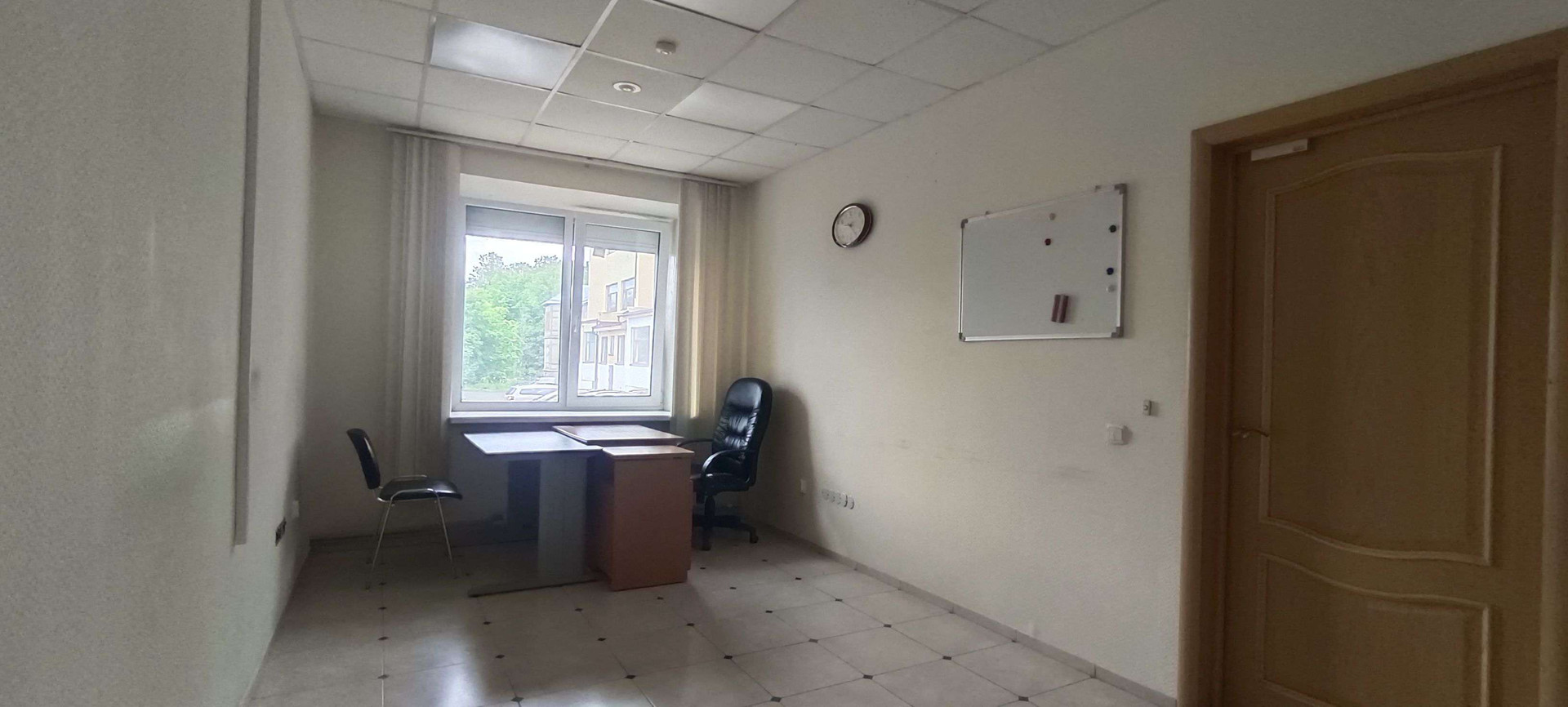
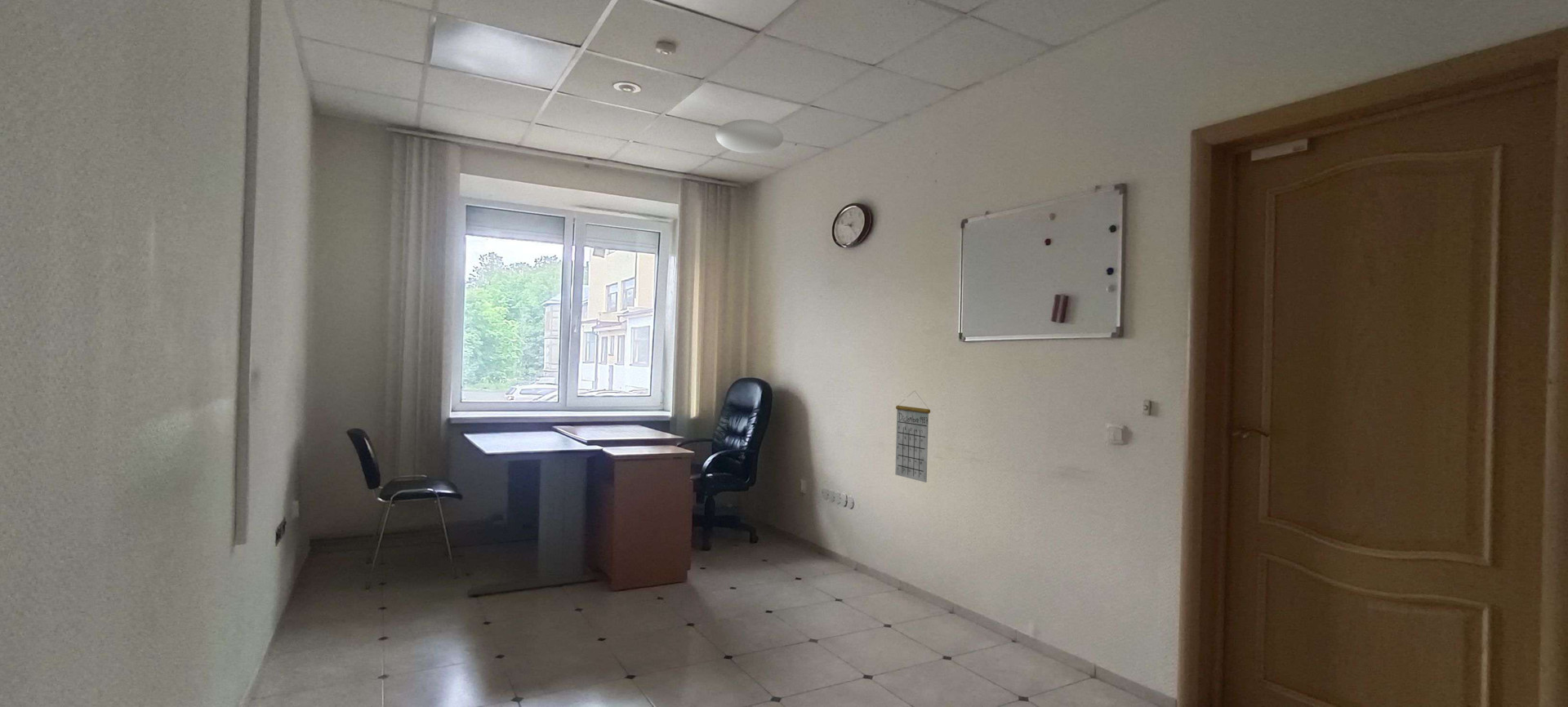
+ calendar (911, 434)
+ ceiling light (749, 136)
